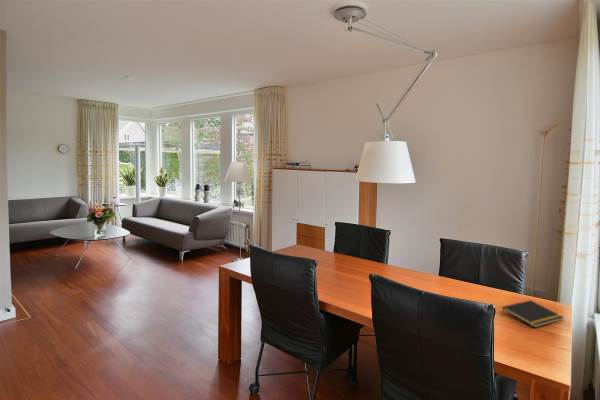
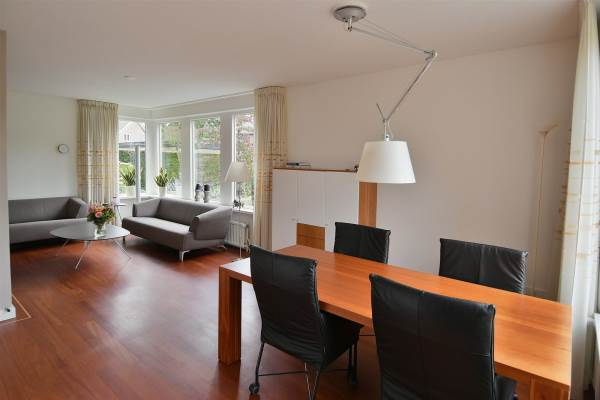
- notepad (532, 312)
